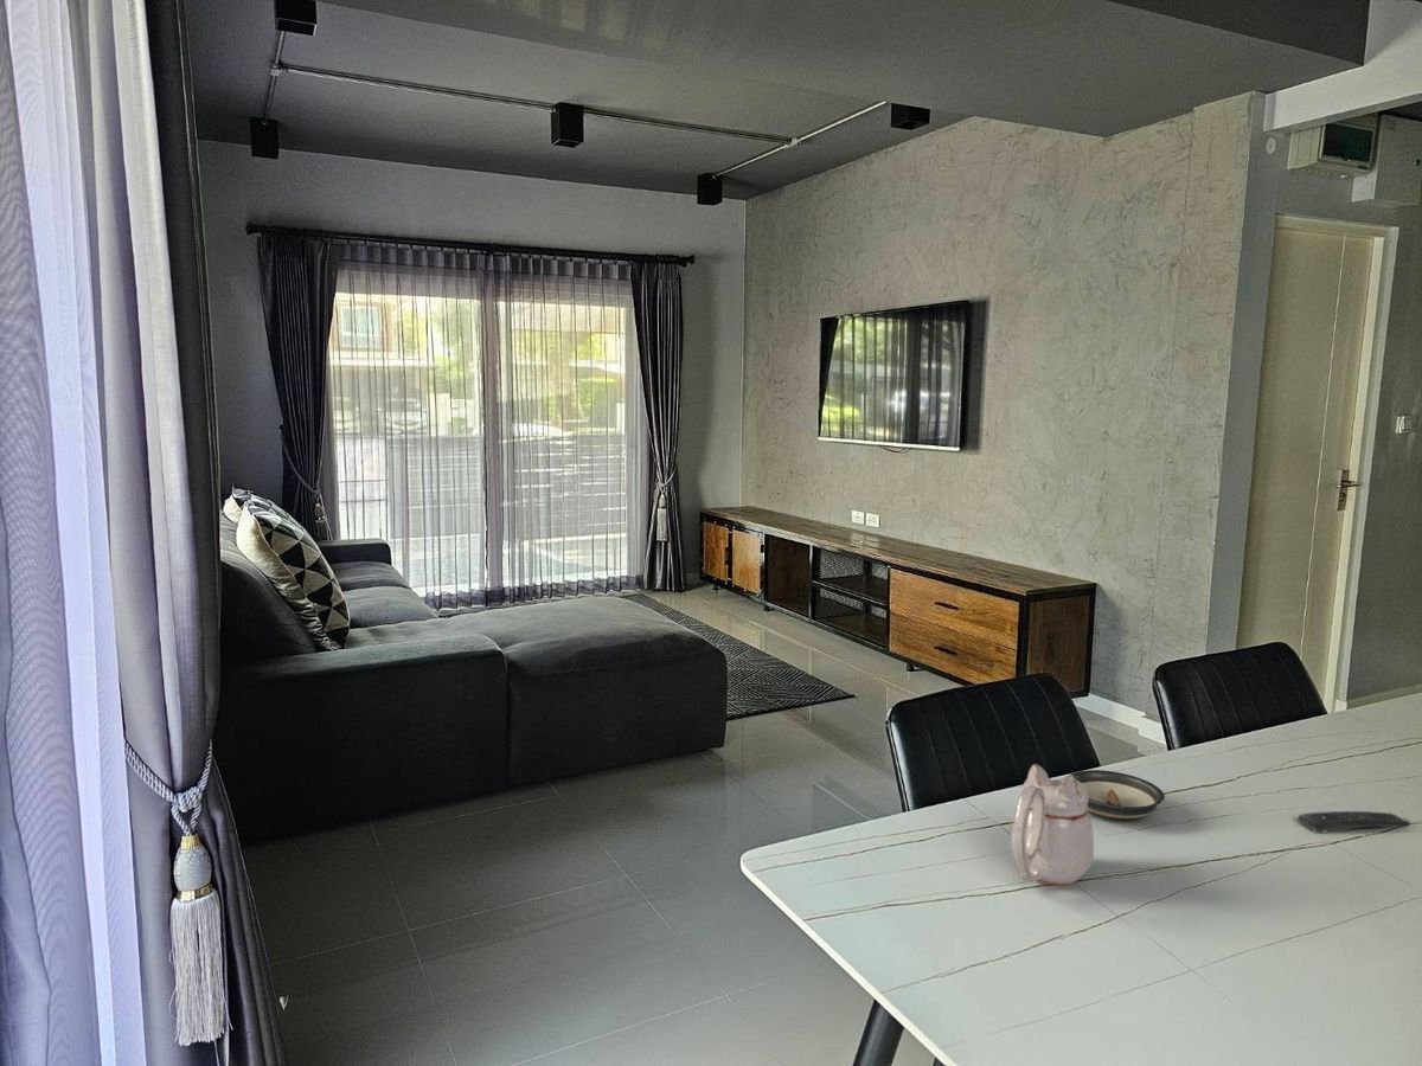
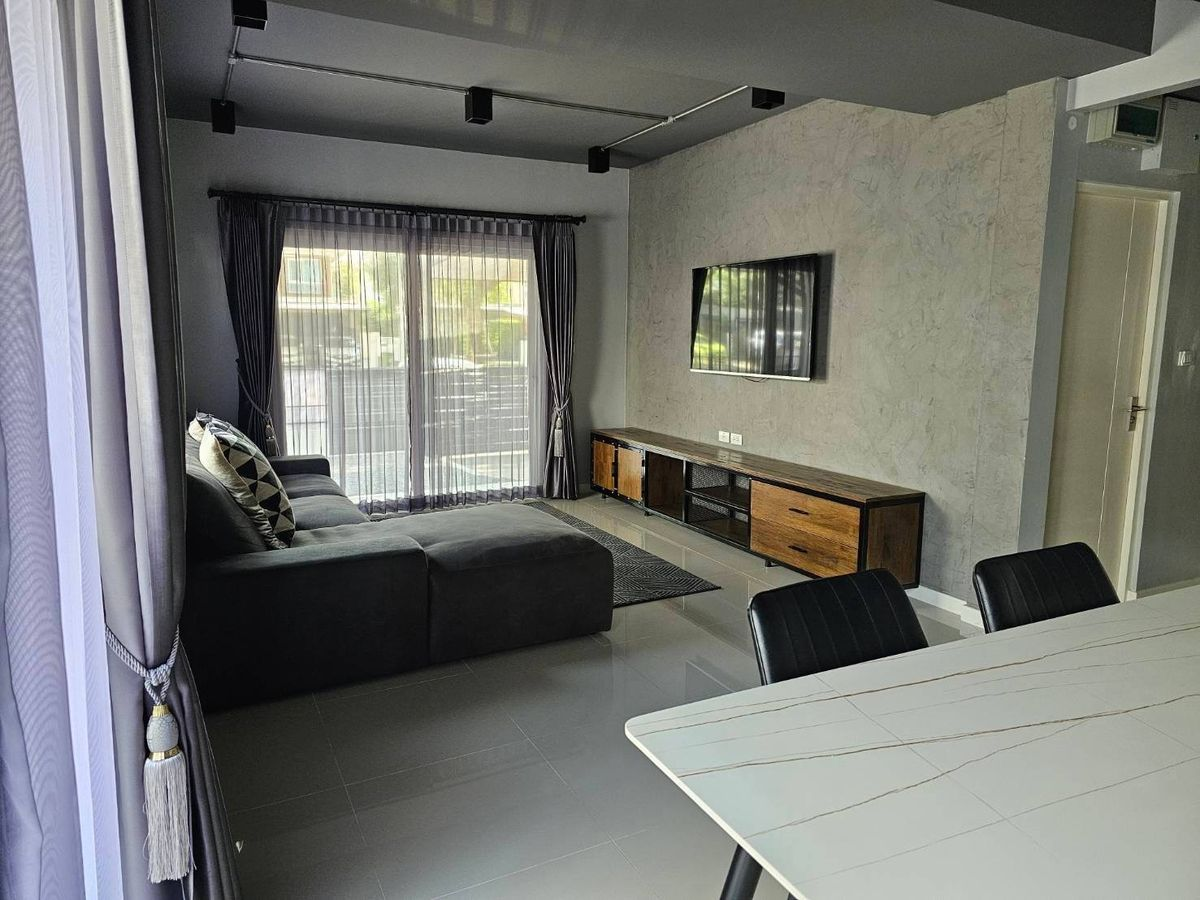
- saucer (1112, 798)
- remote control (1357, 821)
- teapot (1050, 822)
